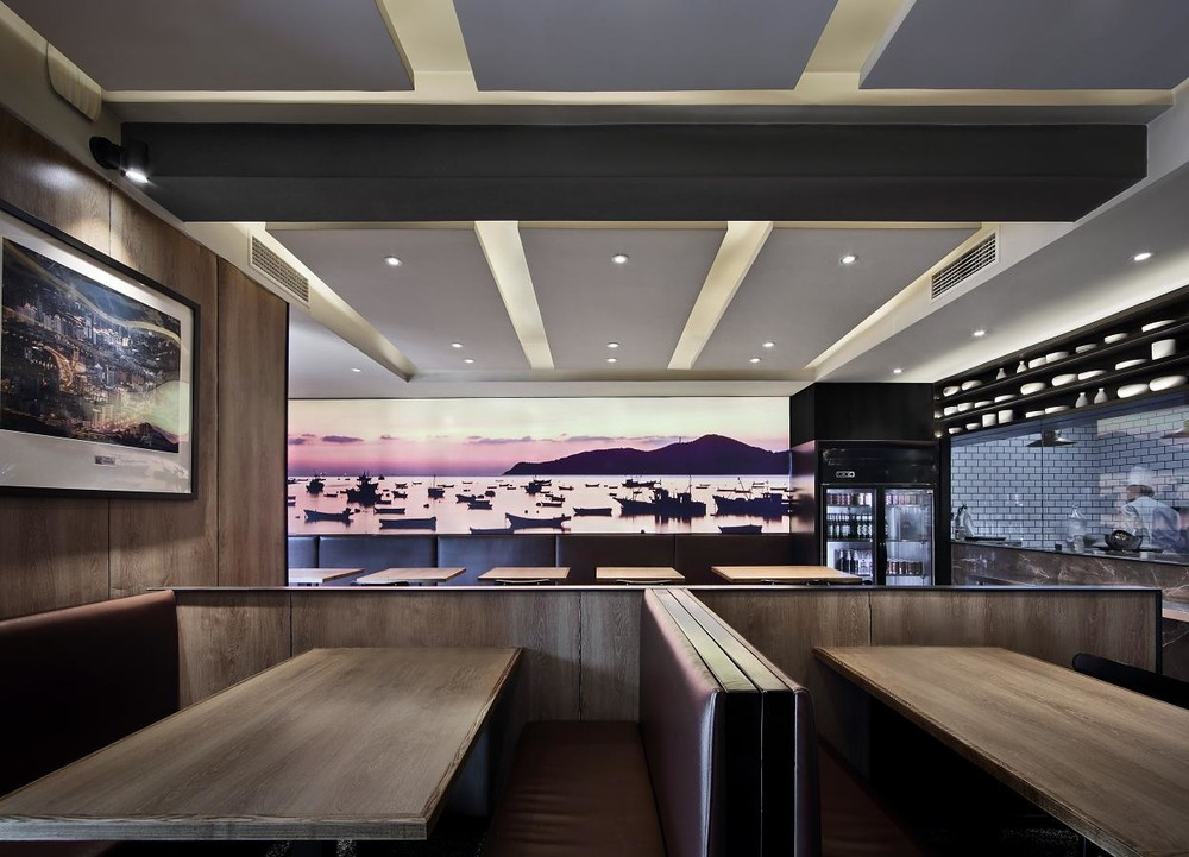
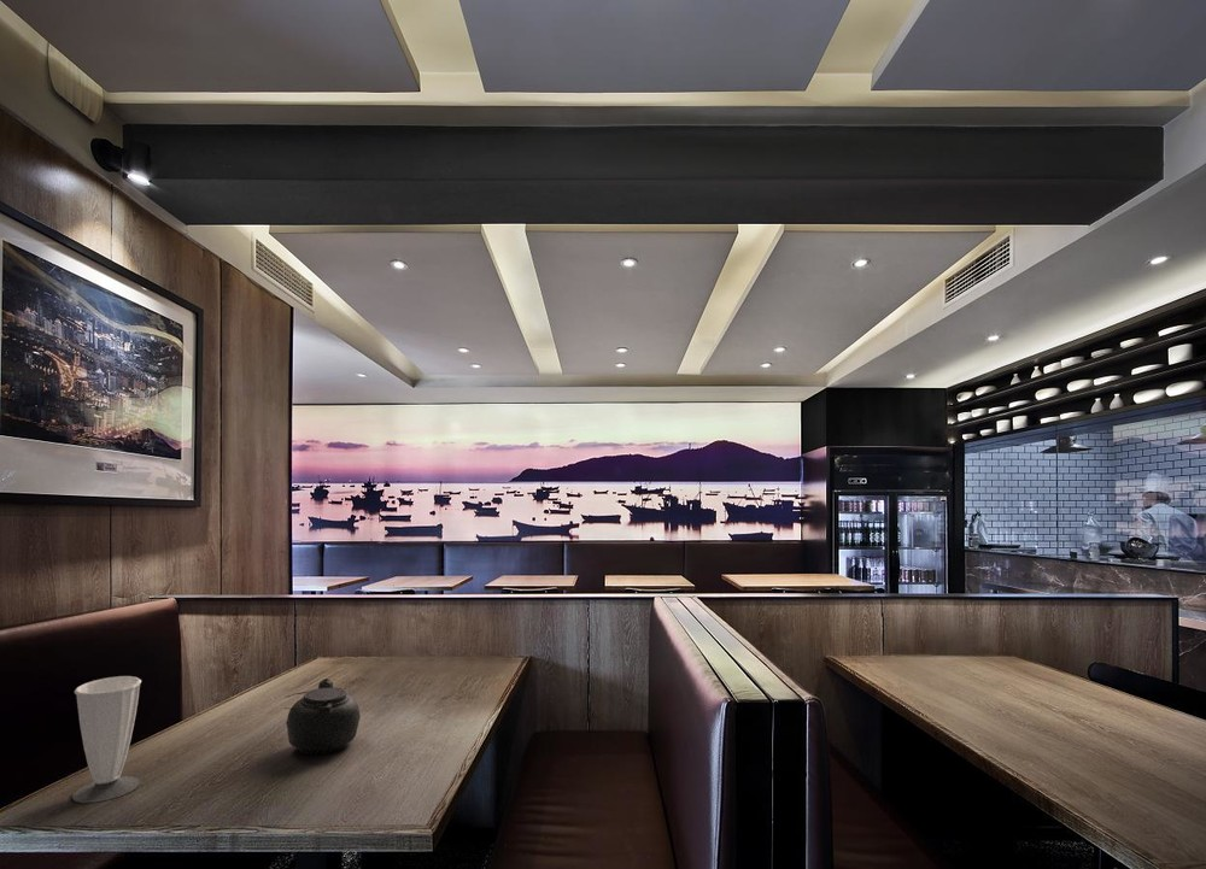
+ cup (107, 736)
+ teapot (323, 716)
